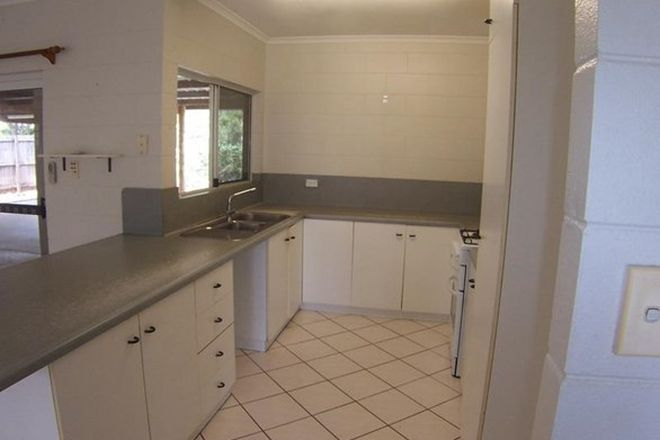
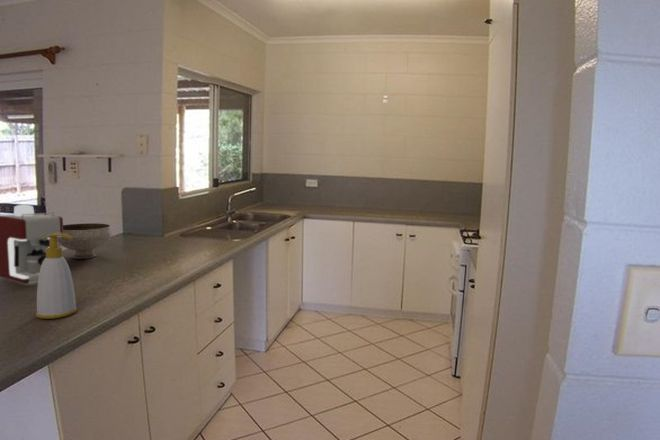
+ soap bottle (55, 274)
+ bowl (83, 241)
+ coffee maker (37, 242)
